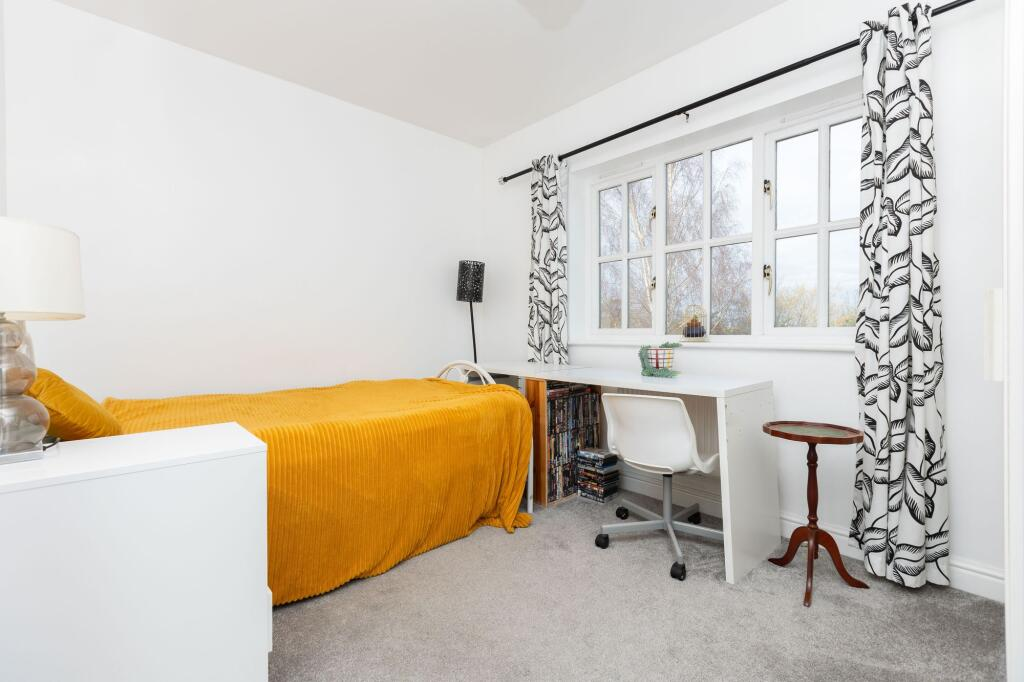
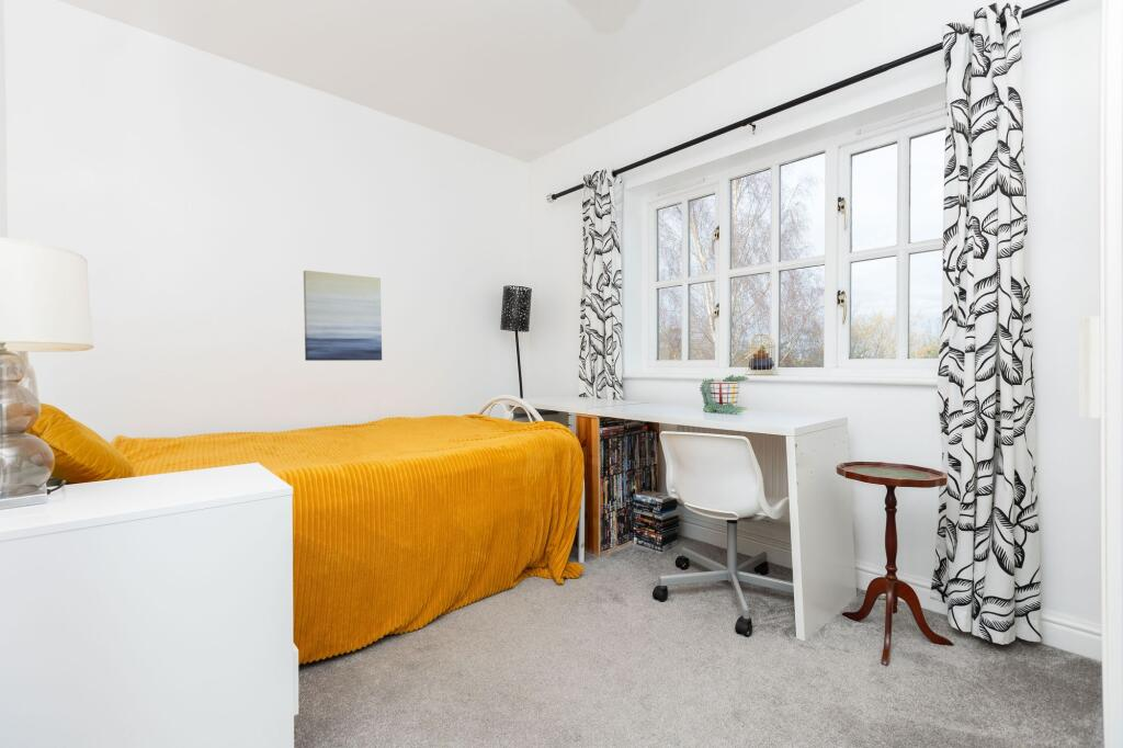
+ wall art (344, 317)
